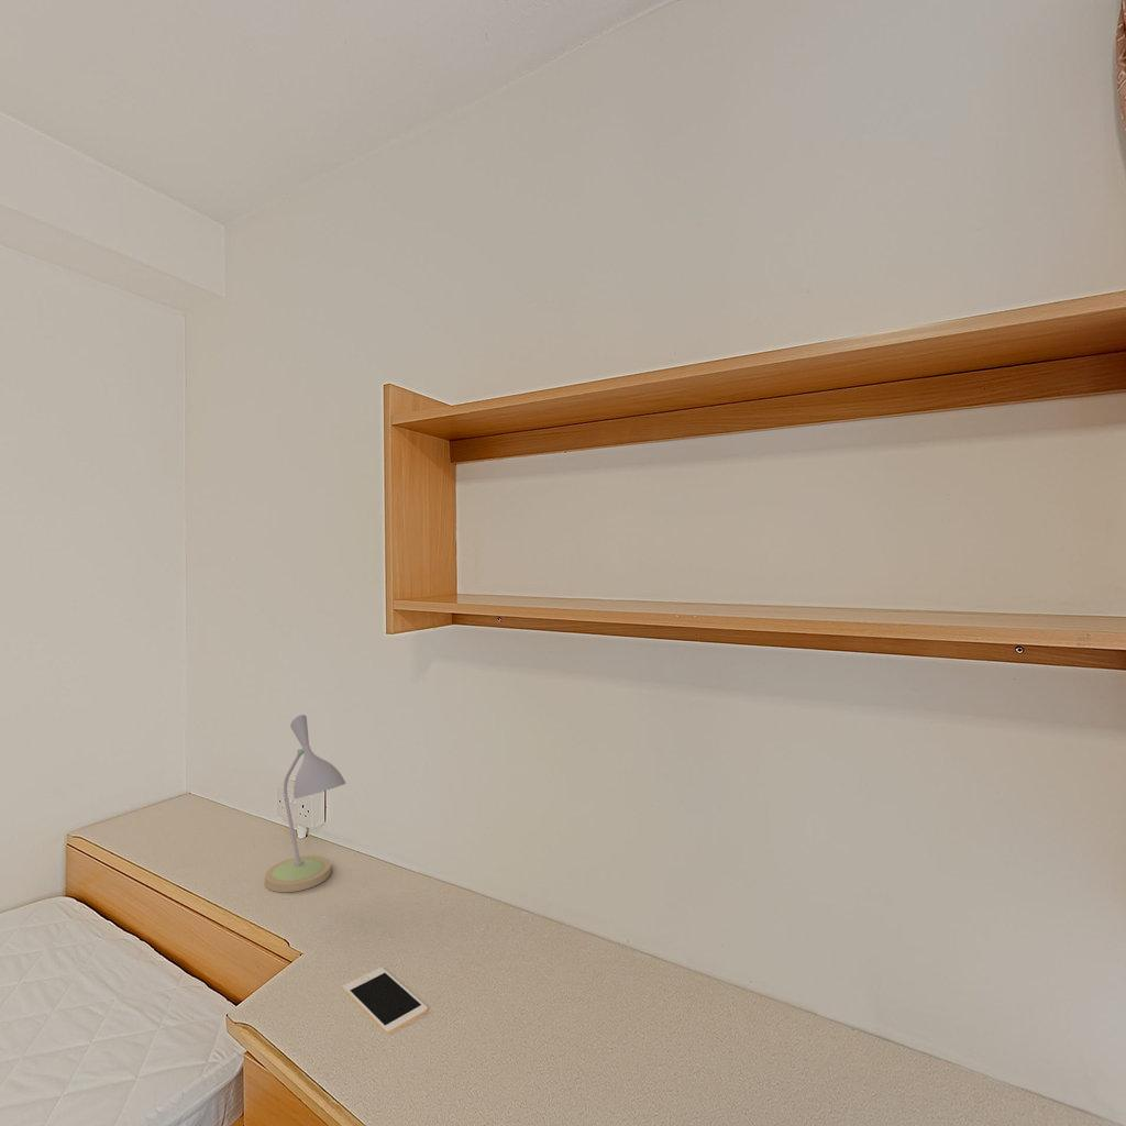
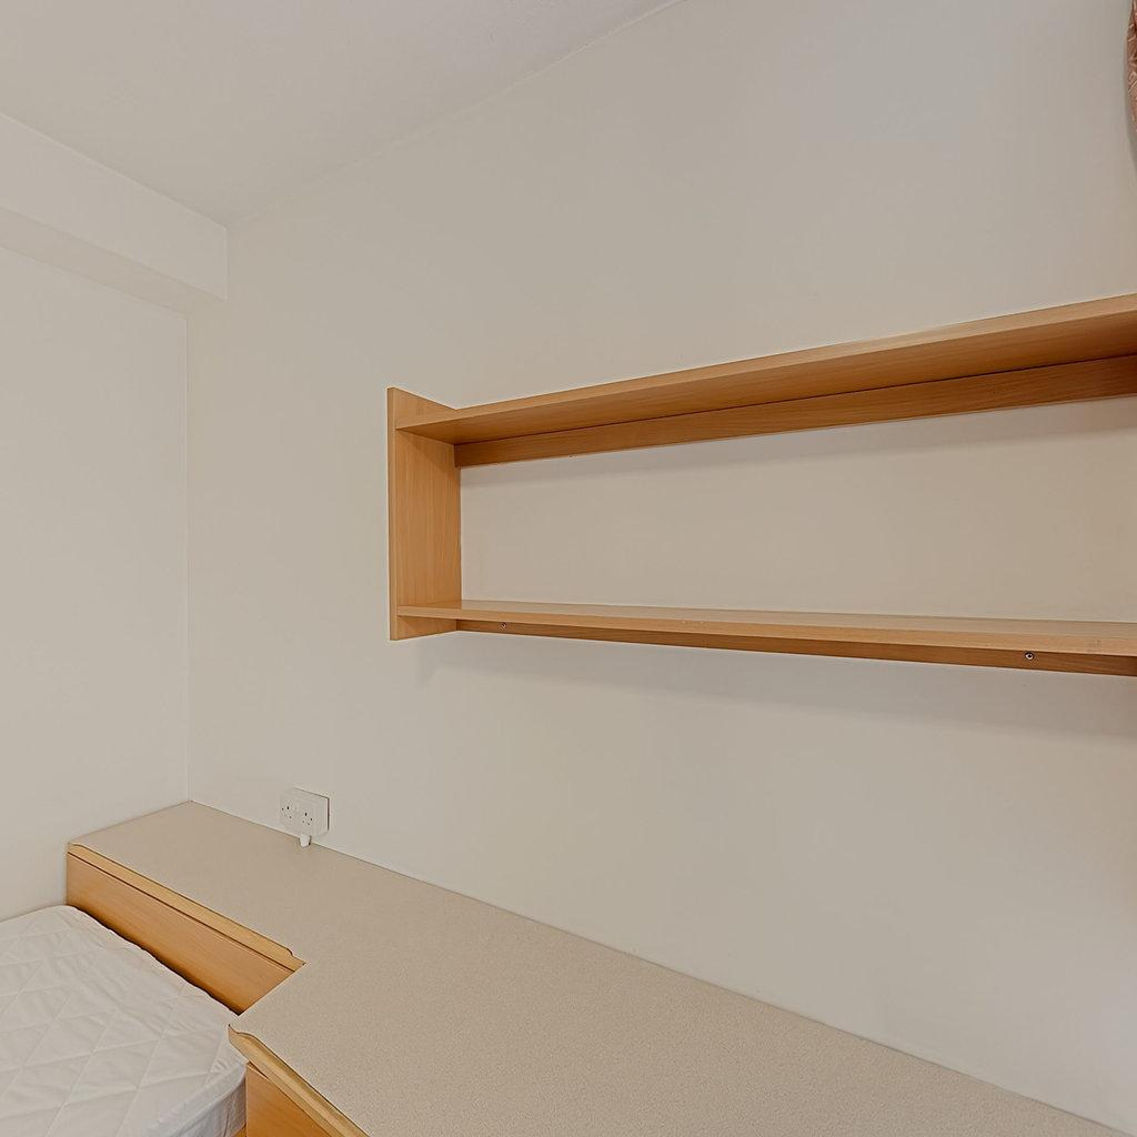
- desk lamp (306, 795)
- cell phone (384, 997)
